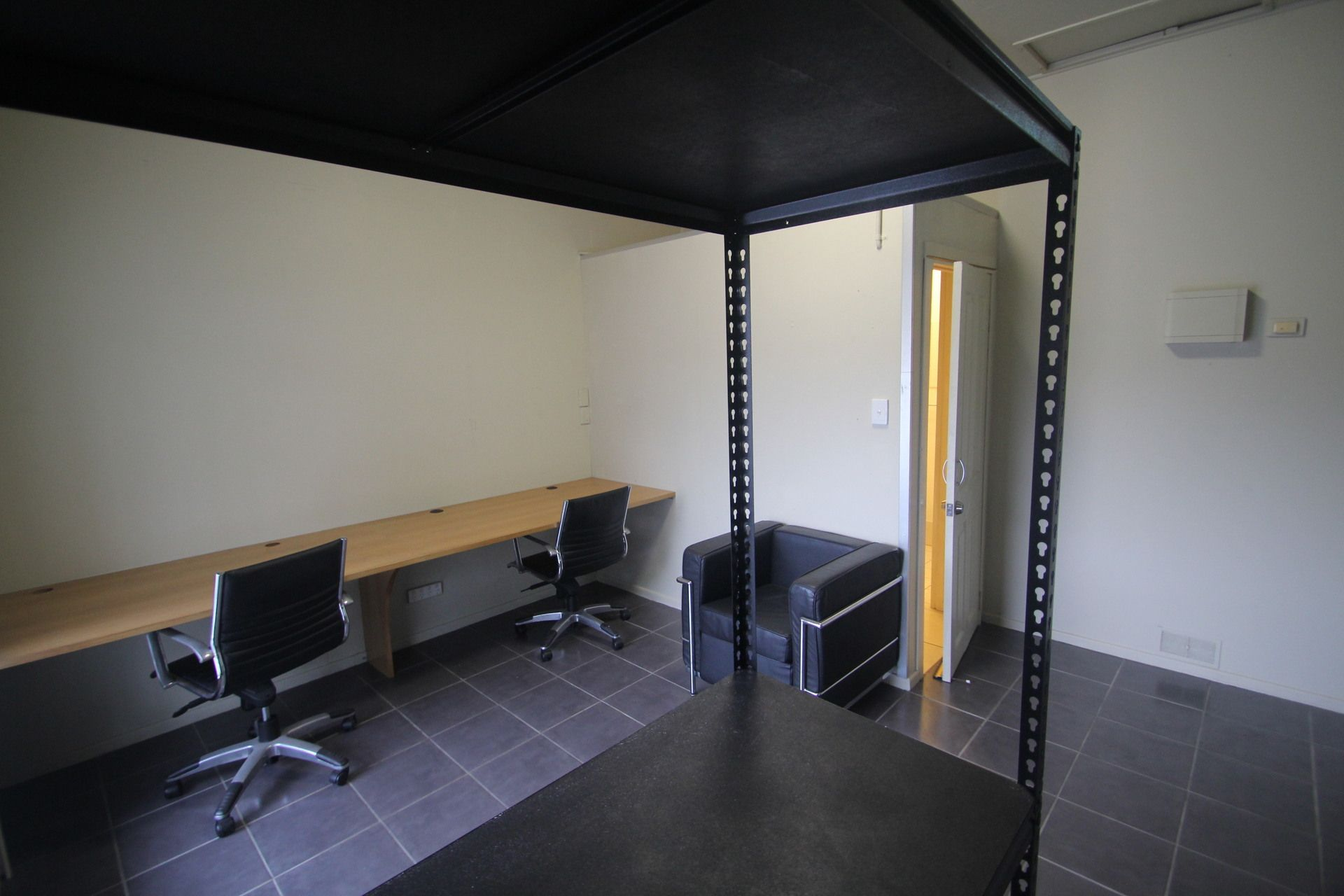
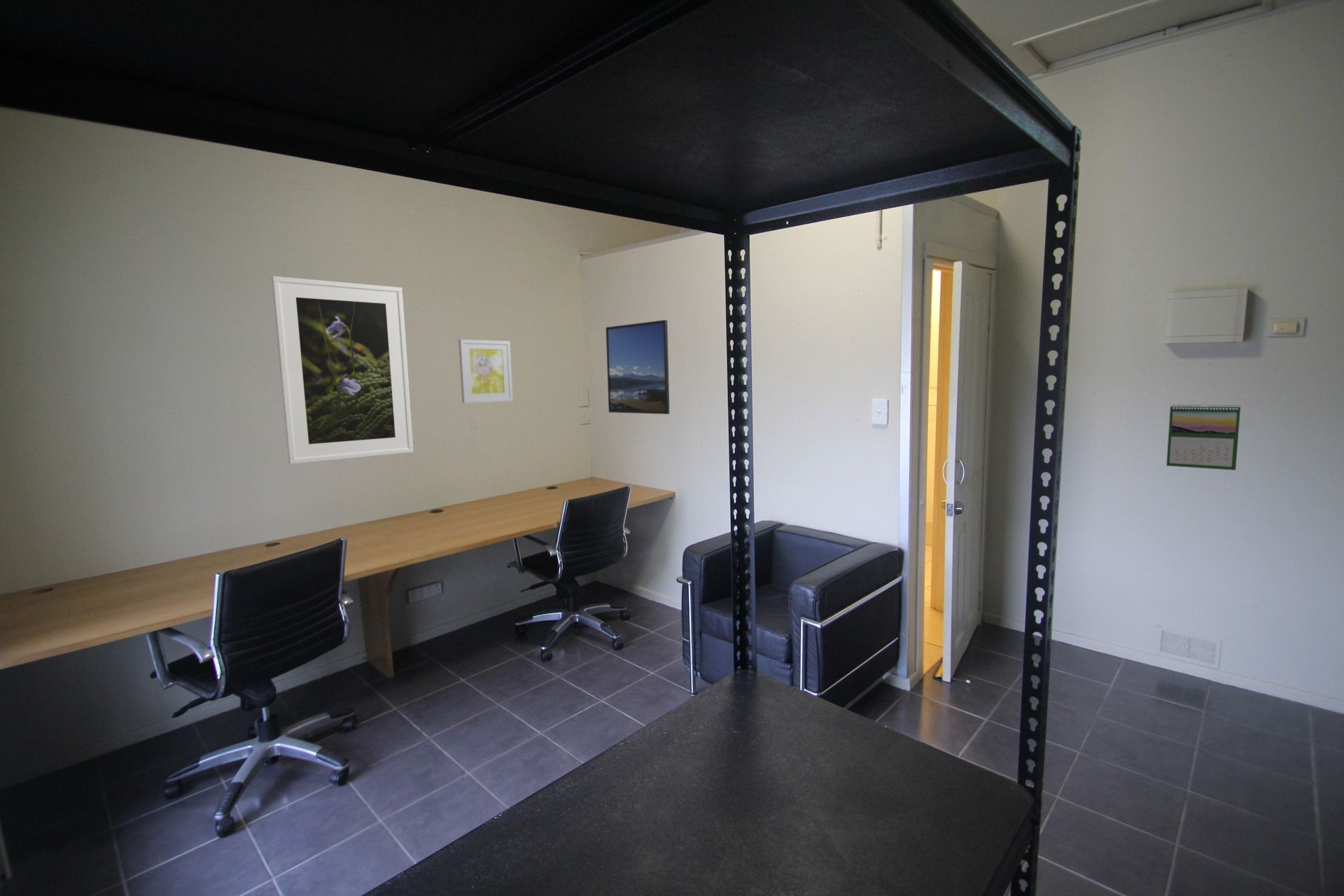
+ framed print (636, 368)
+ calendar (1202, 435)
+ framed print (348, 371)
+ wall art (486, 371)
